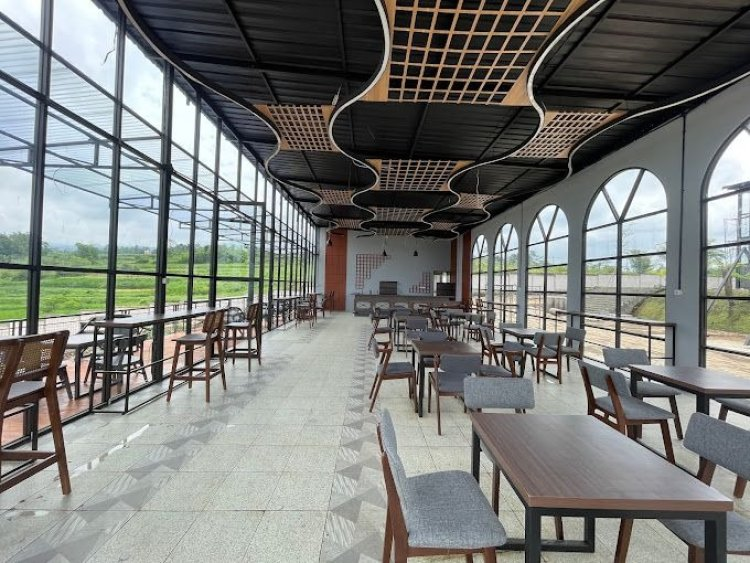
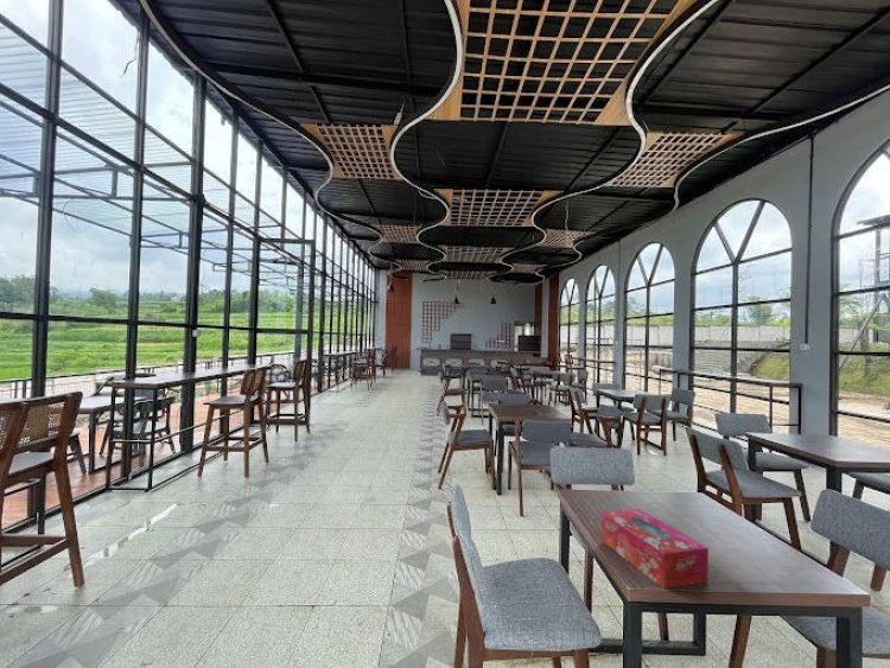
+ tissue box (649, 543)
